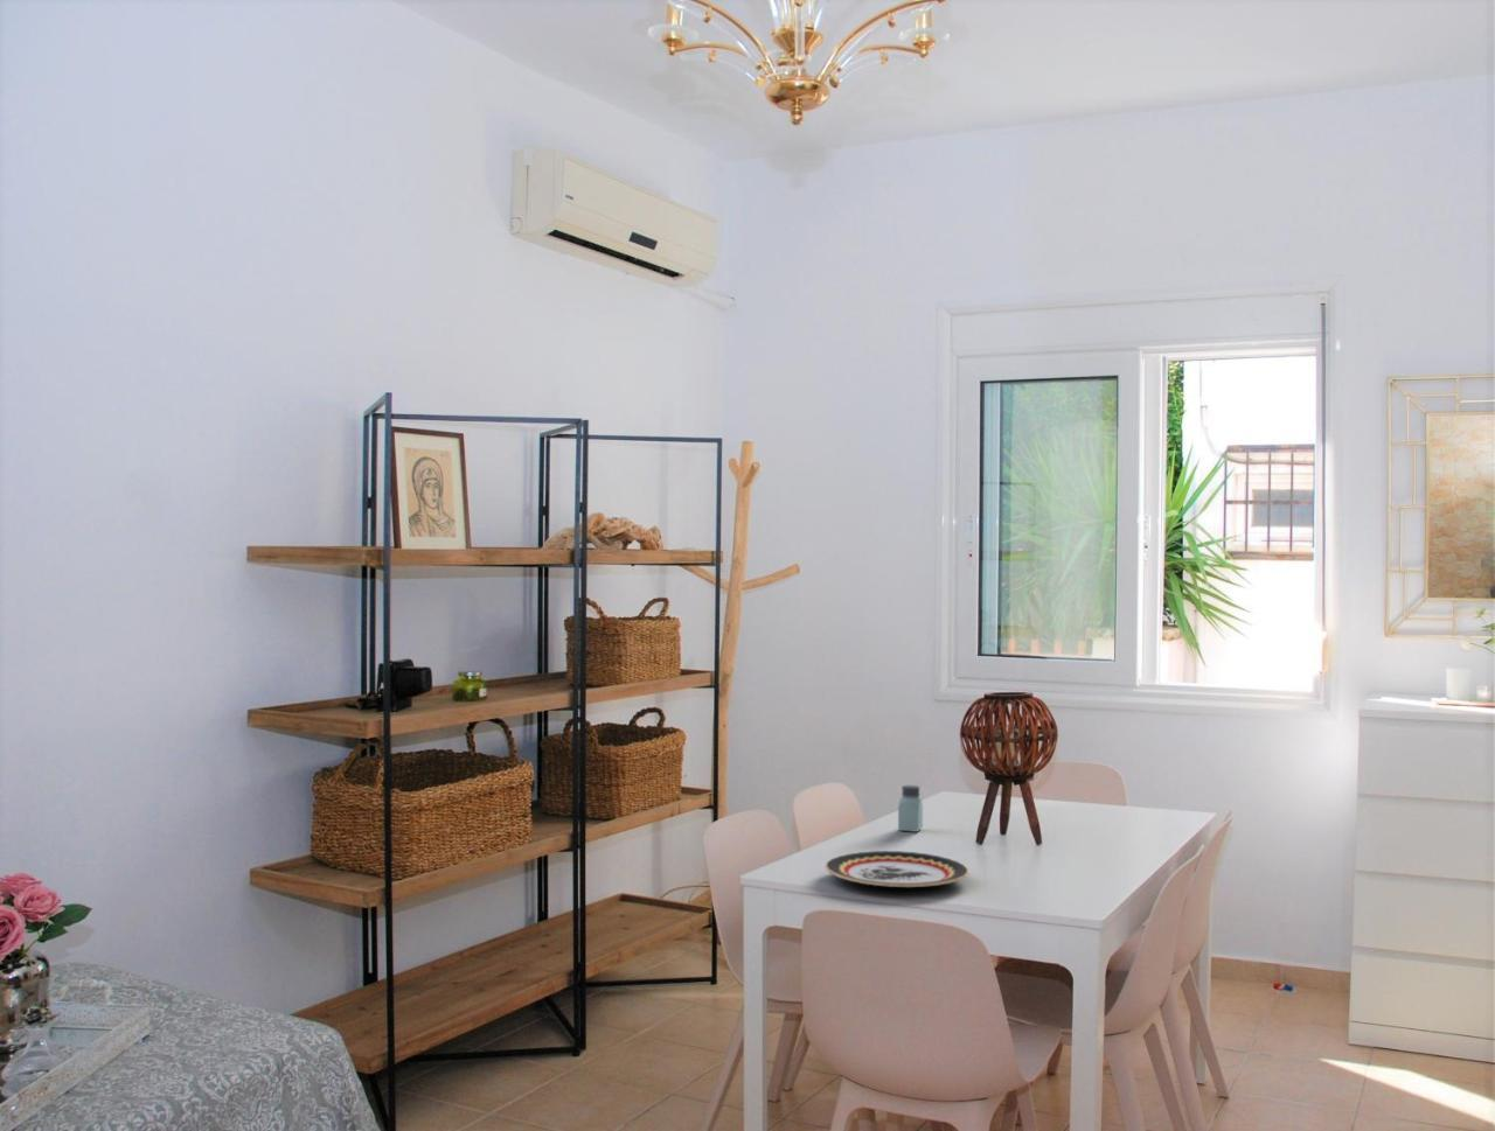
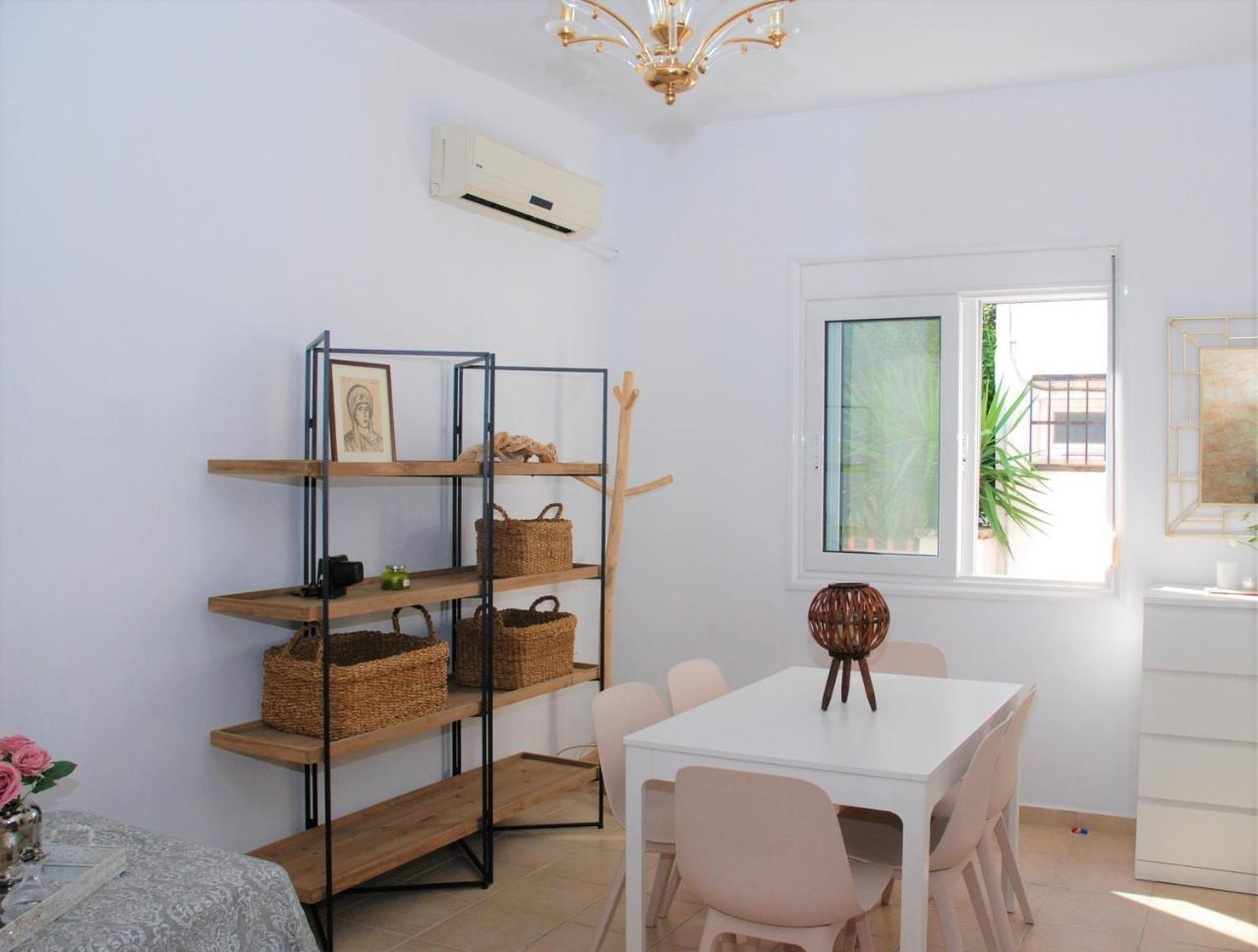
- plate (896, 872)
- saltshaker (910, 808)
